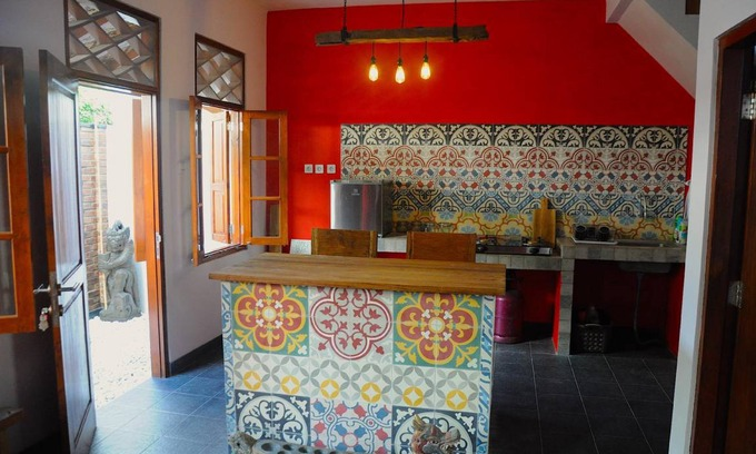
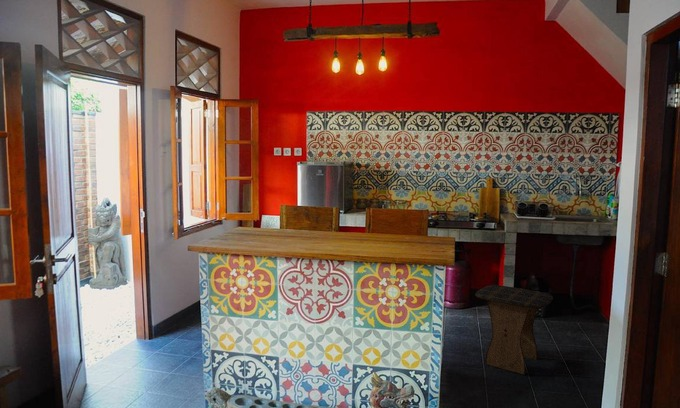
+ stool (512, 327)
